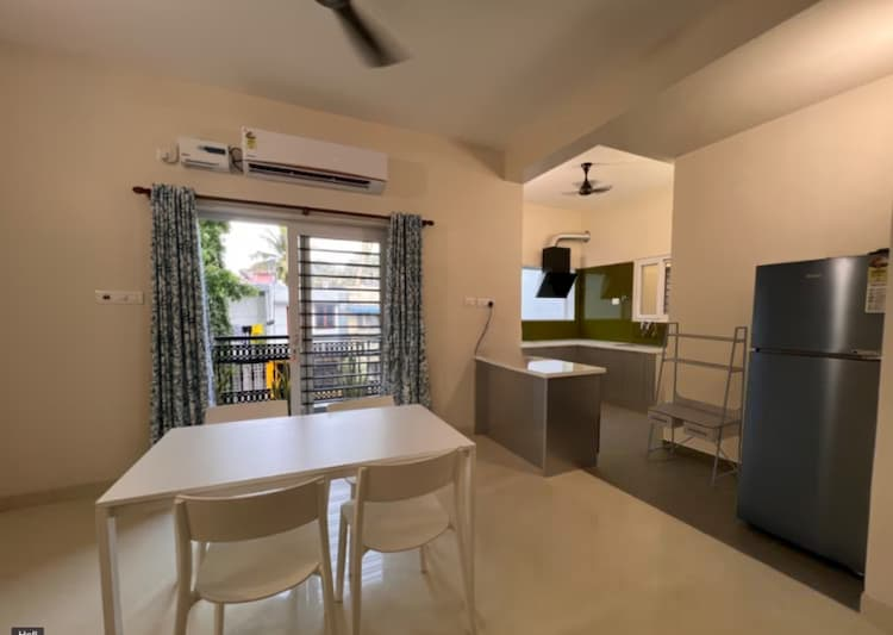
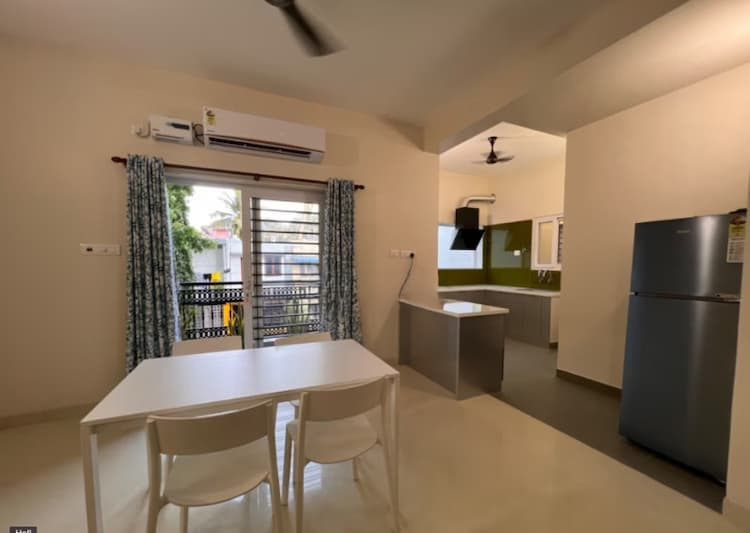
- shelving unit (692, 399)
